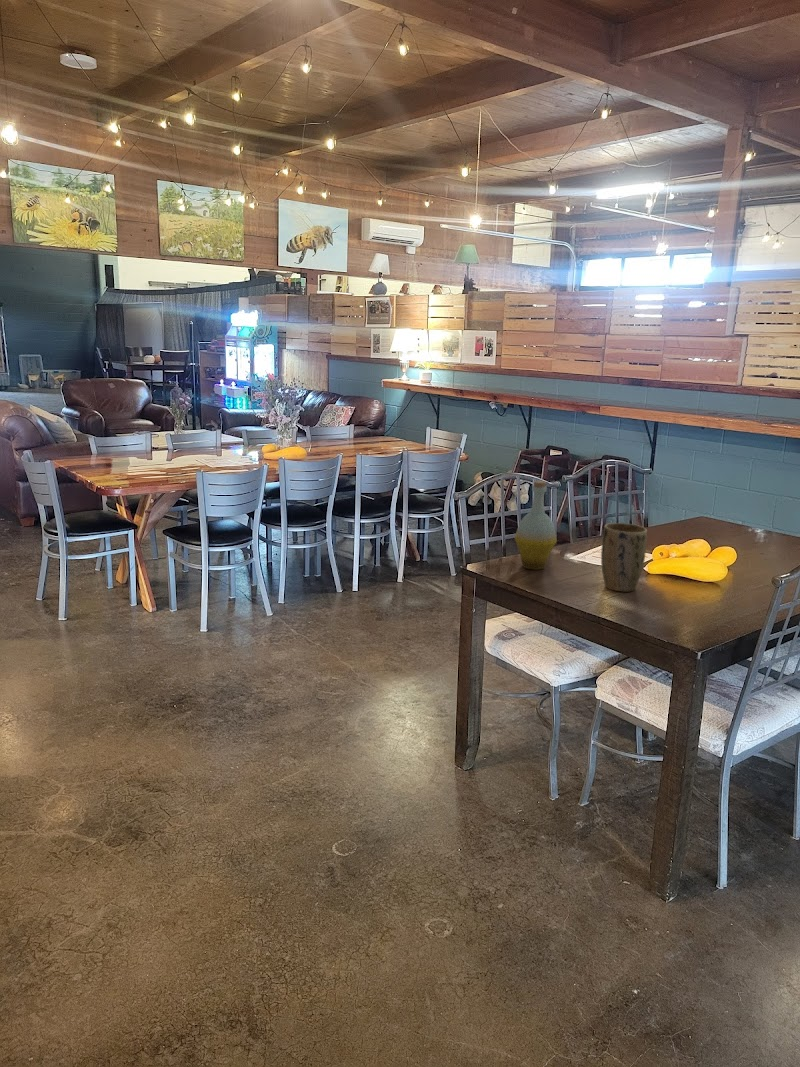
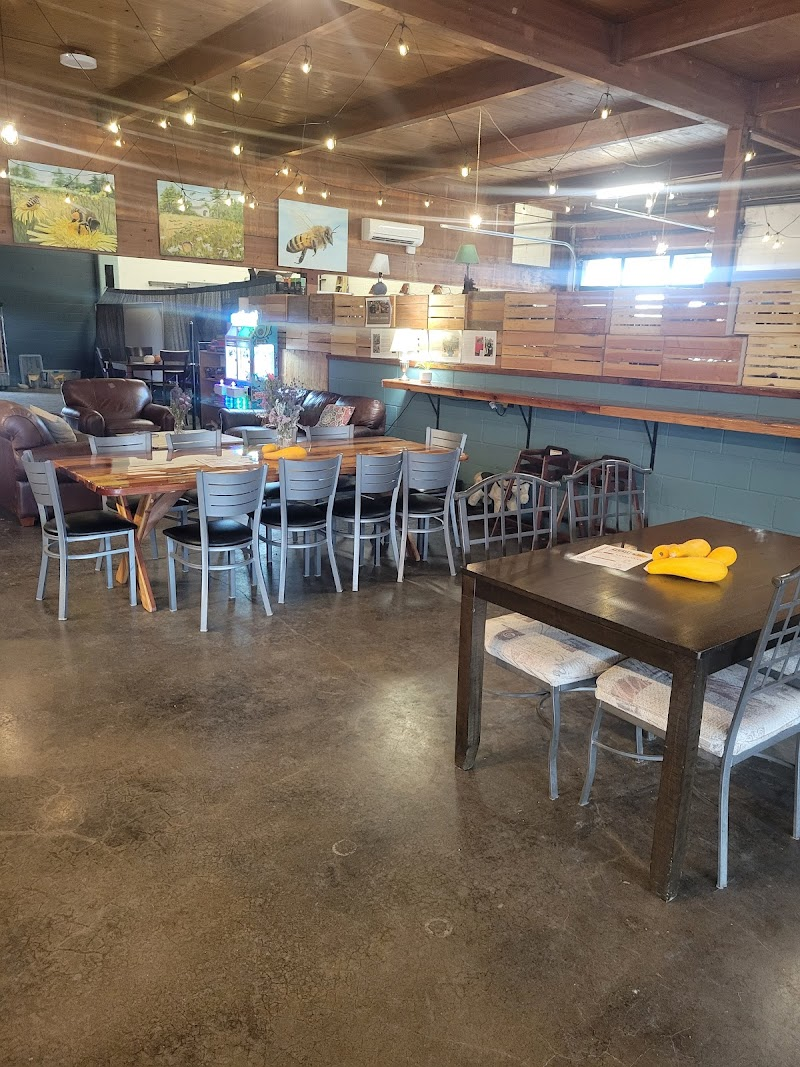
- plant pot (622, 557)
- bottle (536, 524)
